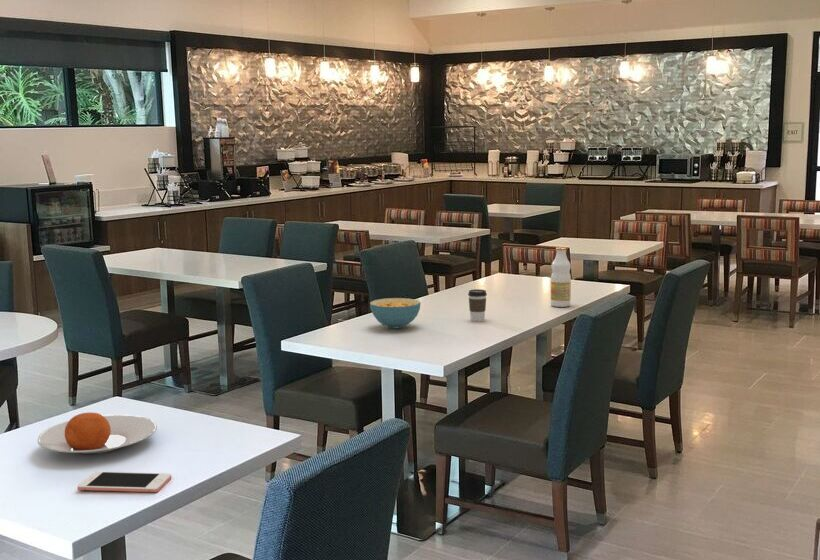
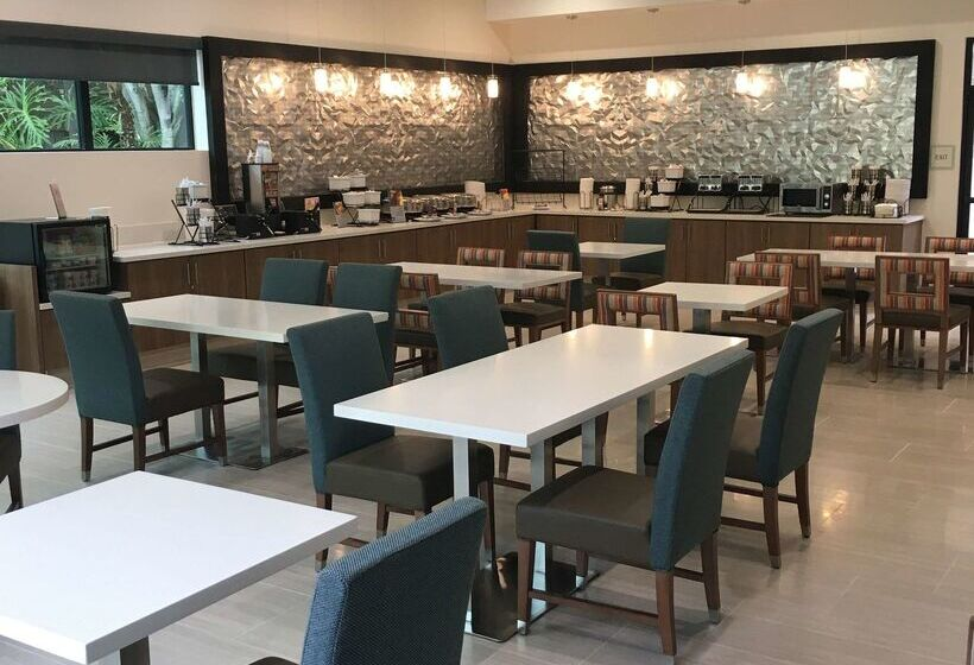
- cell phone (125, 481)
- cereal bowl (395, 314)
- fruit juice (560, 276)
- coffee cup (477, 305)
- plate (98, 428)
